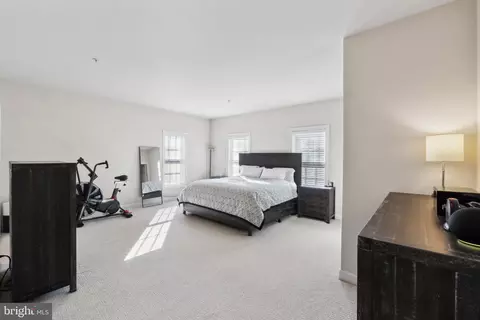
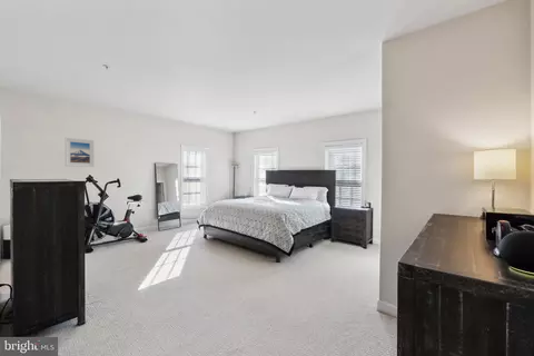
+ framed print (80, 152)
